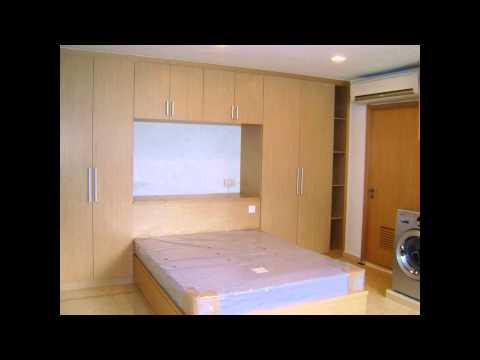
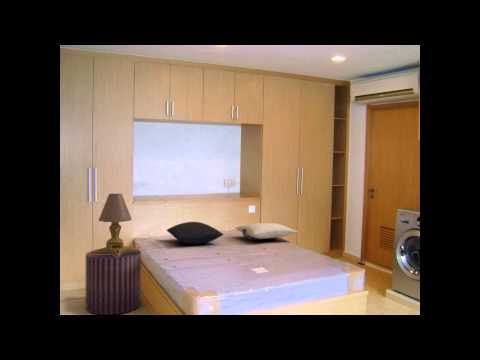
+ stool (113, 279)
+ pillow (264, 231)
+ pillow (194, 232)
+ lamp (114, 222)
